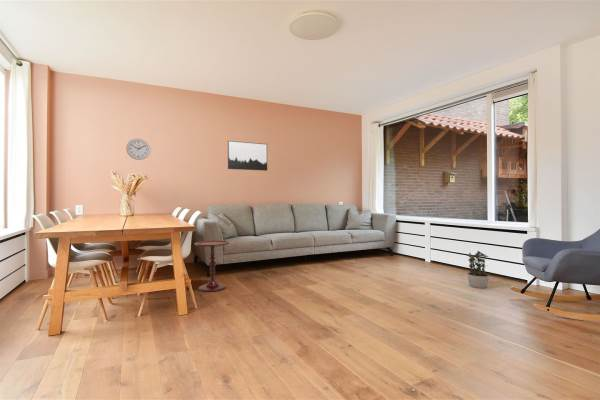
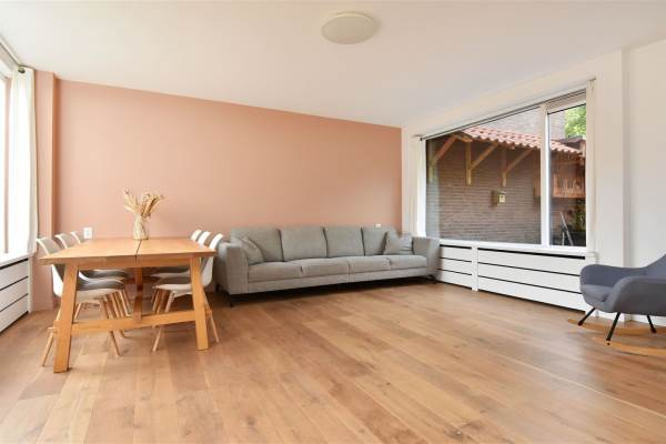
- potted plant (476, 268)
- wall art (248, 156)
- wall clock (138, 149)
- side table (212, 265)
